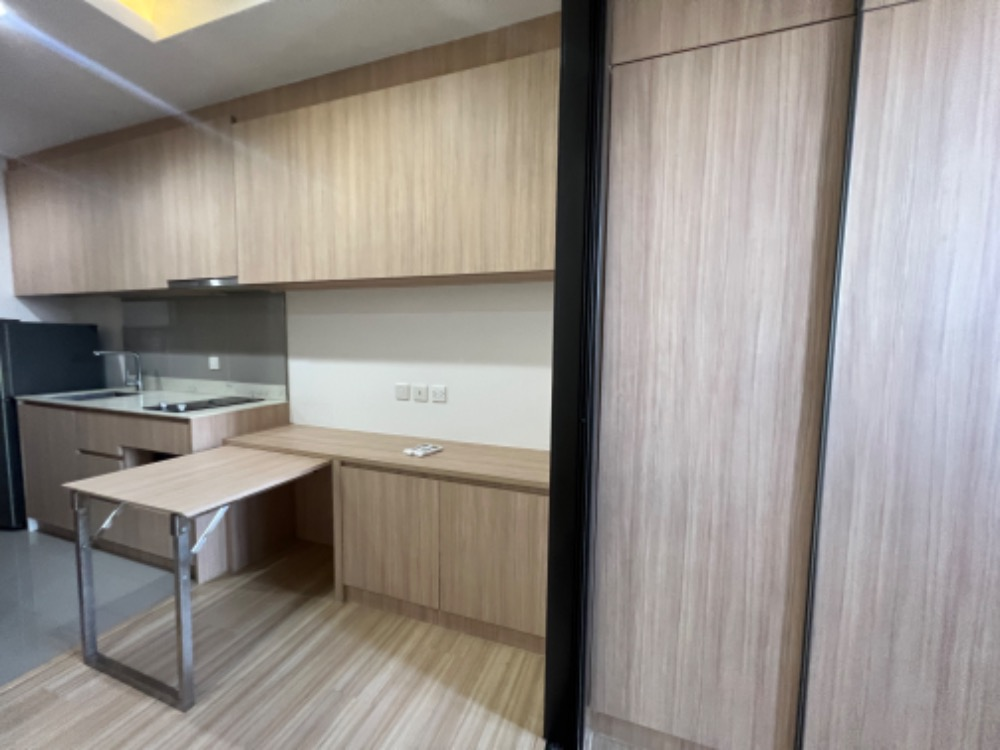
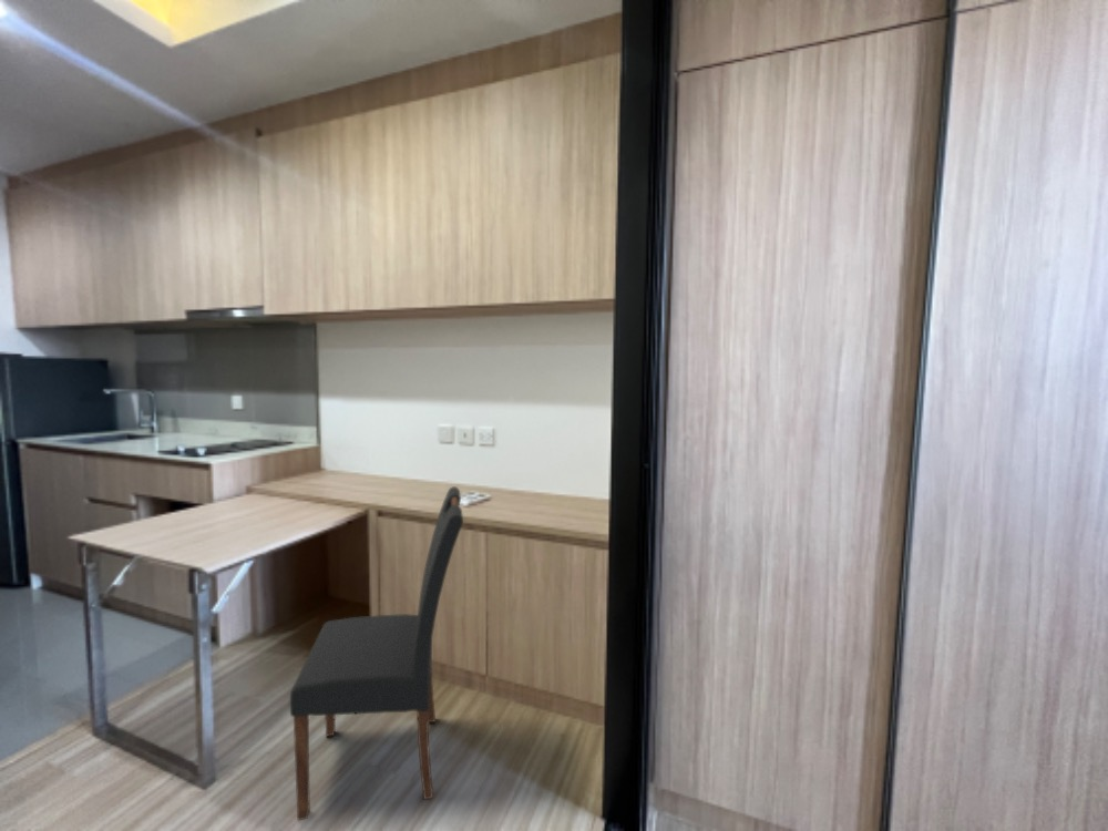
+ dining chair (387, 634)
